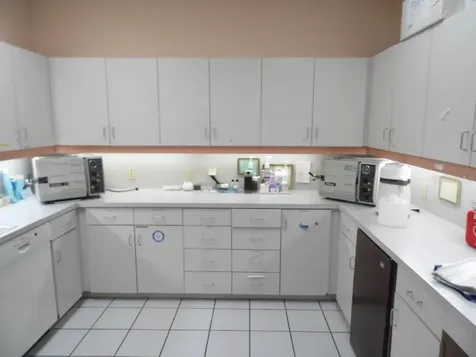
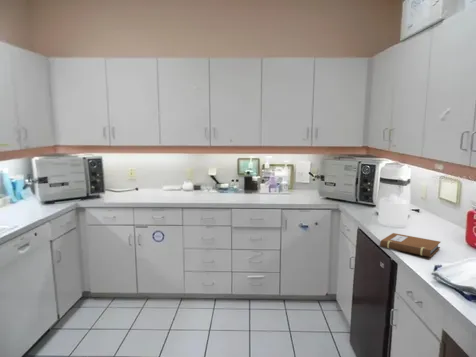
+ notebook (408, 244)
